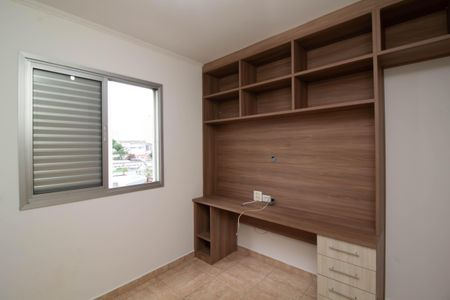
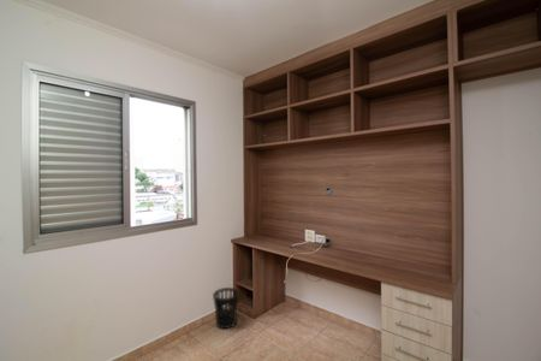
+ wastebasket (226, 307)
